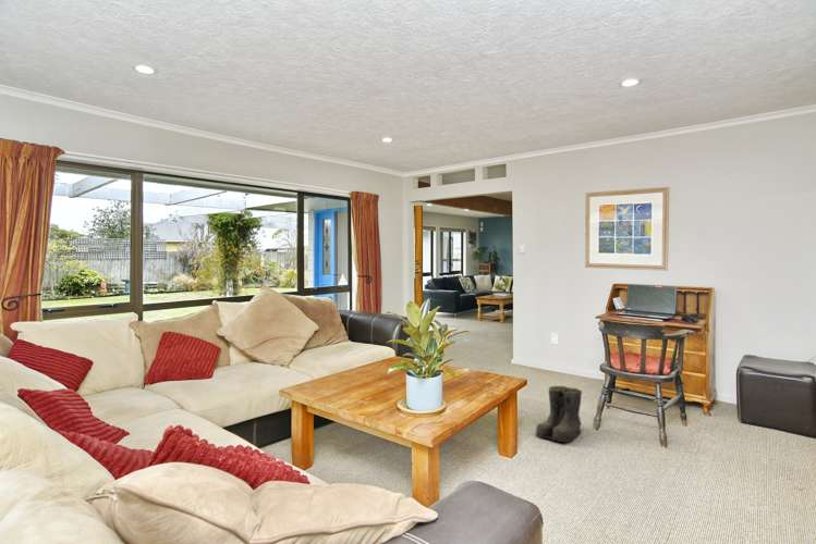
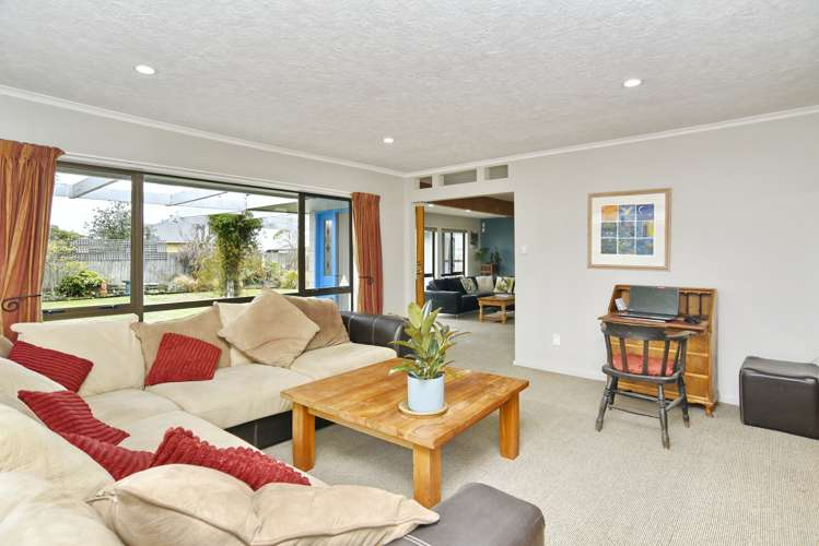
- boots (559, 411)
